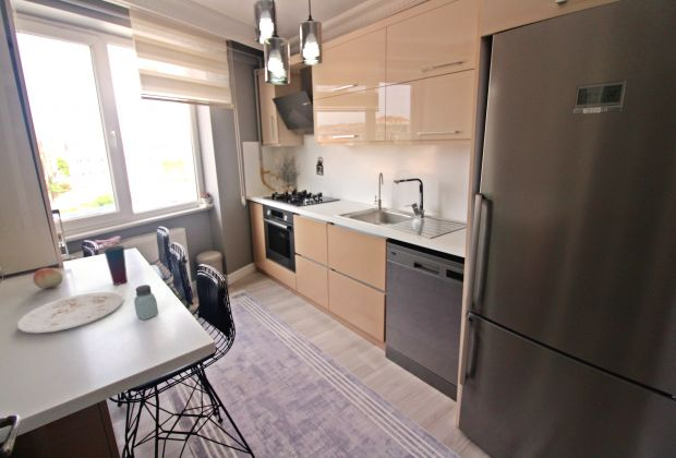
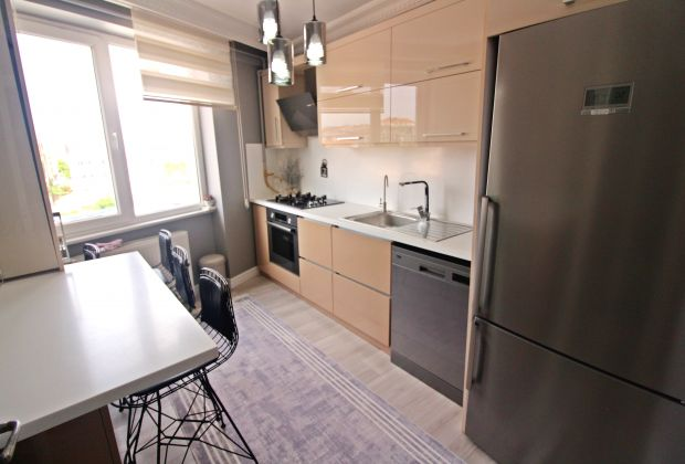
- fruit (48, 277)
- cup (117, 265)
- plate (74, 311)
- saltshaker (145, 301)
